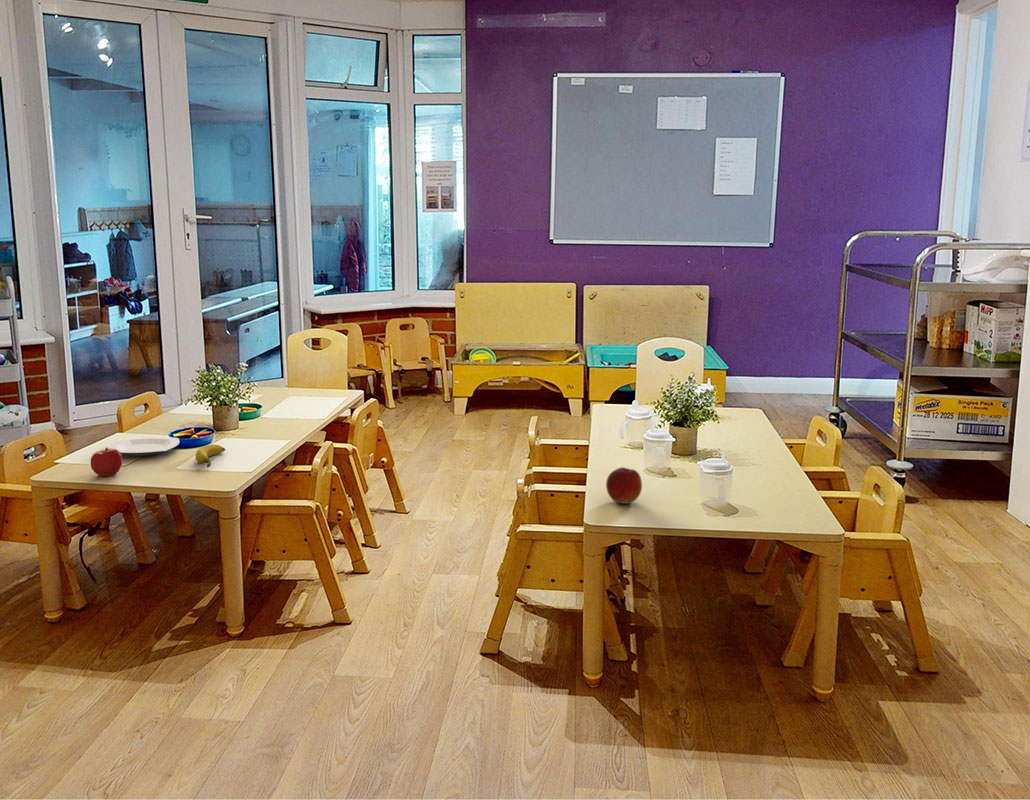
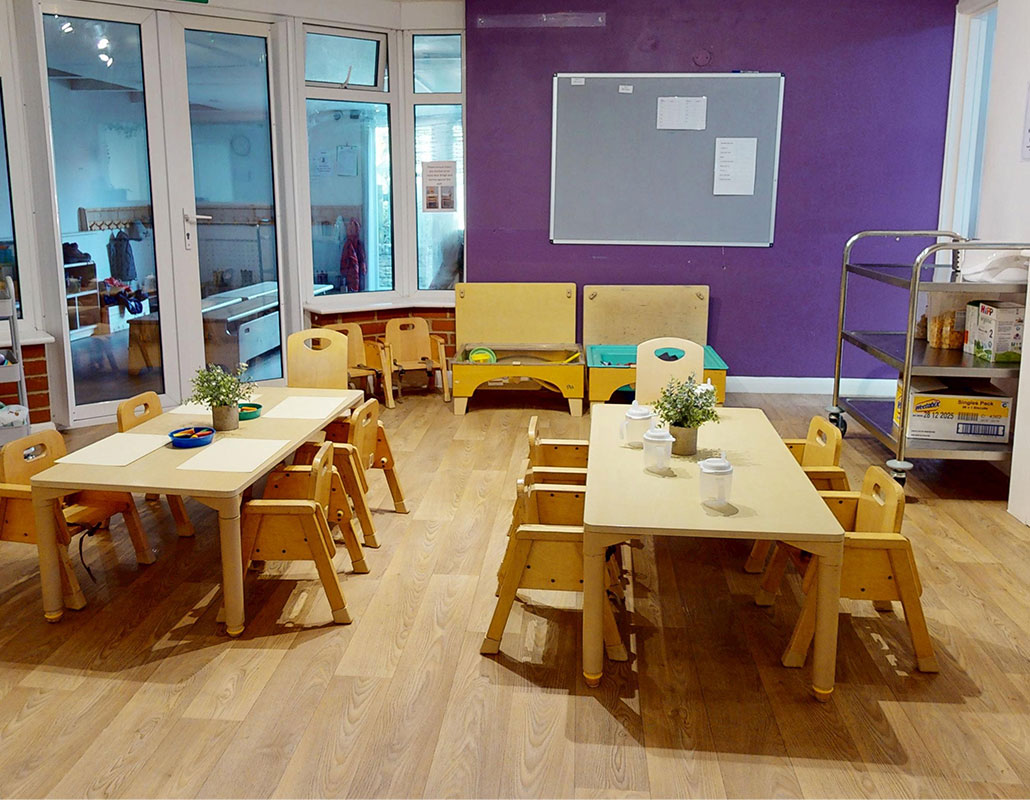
- apple (623, 485)
- apple (106, 460)
- plate (144, 447)
- banana (208, 454)
